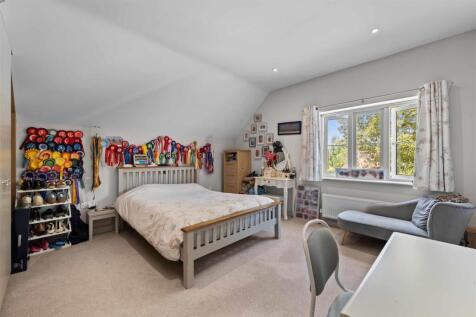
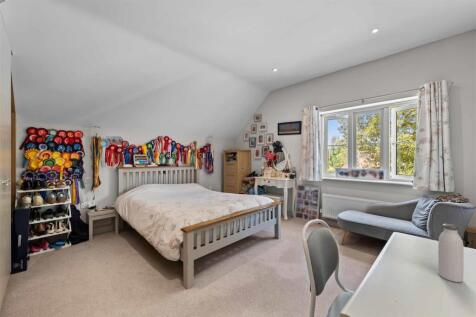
+ water bottle (450, 251)
